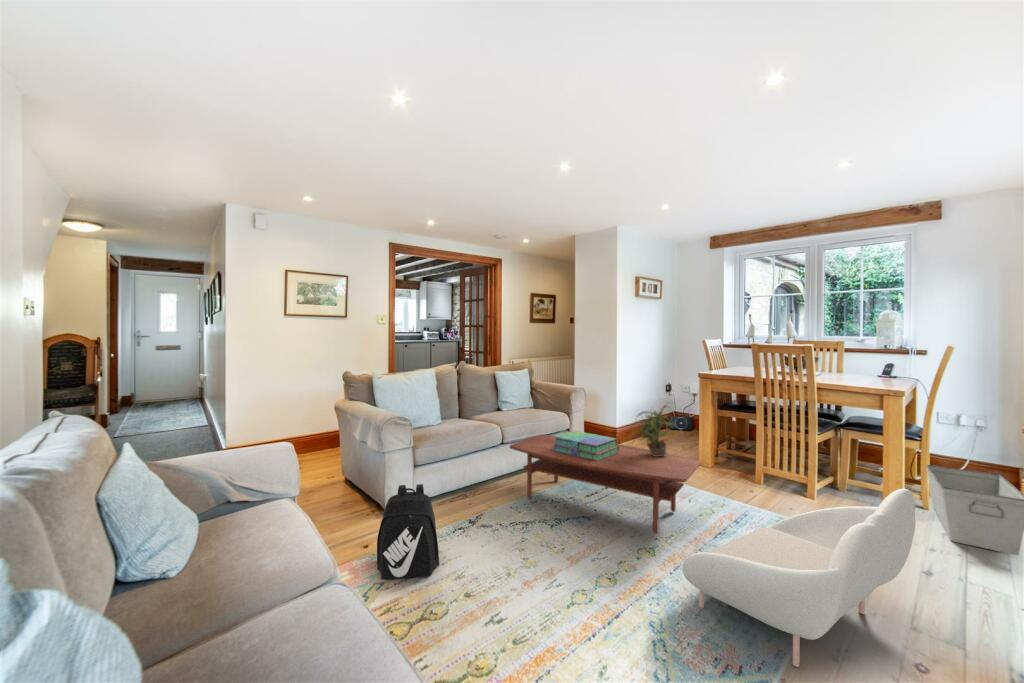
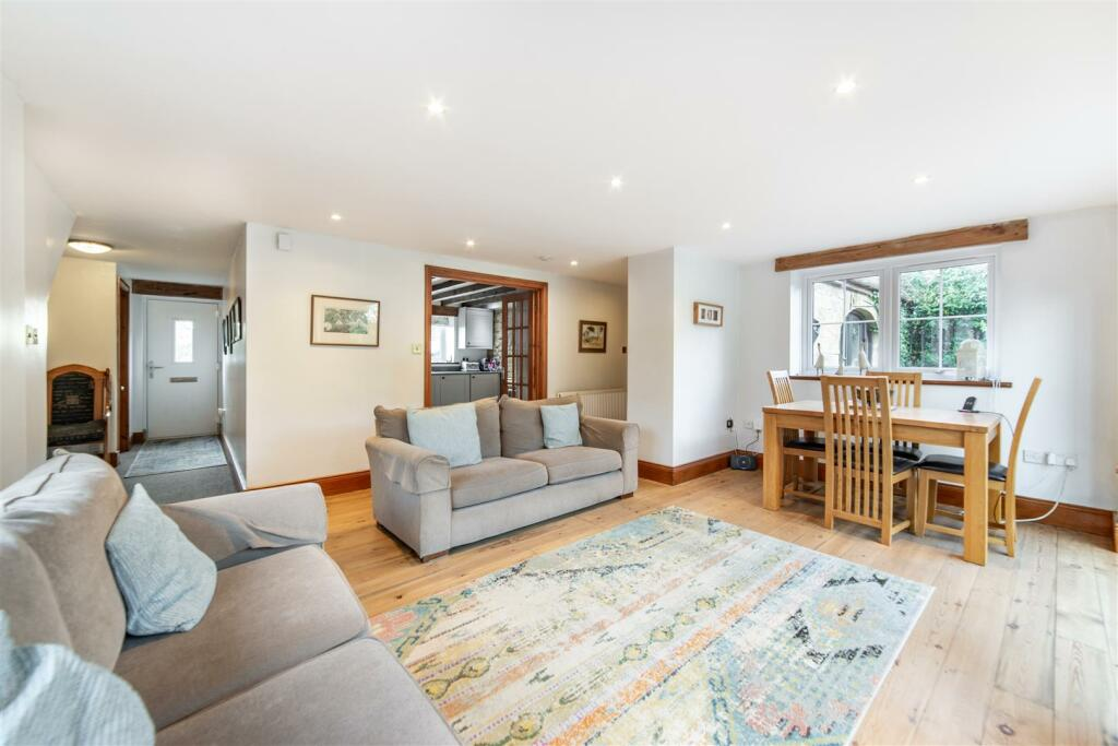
- backpack (409, 524)
- potted plant (656, 428)
- stack of books (585, 444)
- coffee table (598, 478)
- storage bin (971, 505)
- armchair (796, 542)
